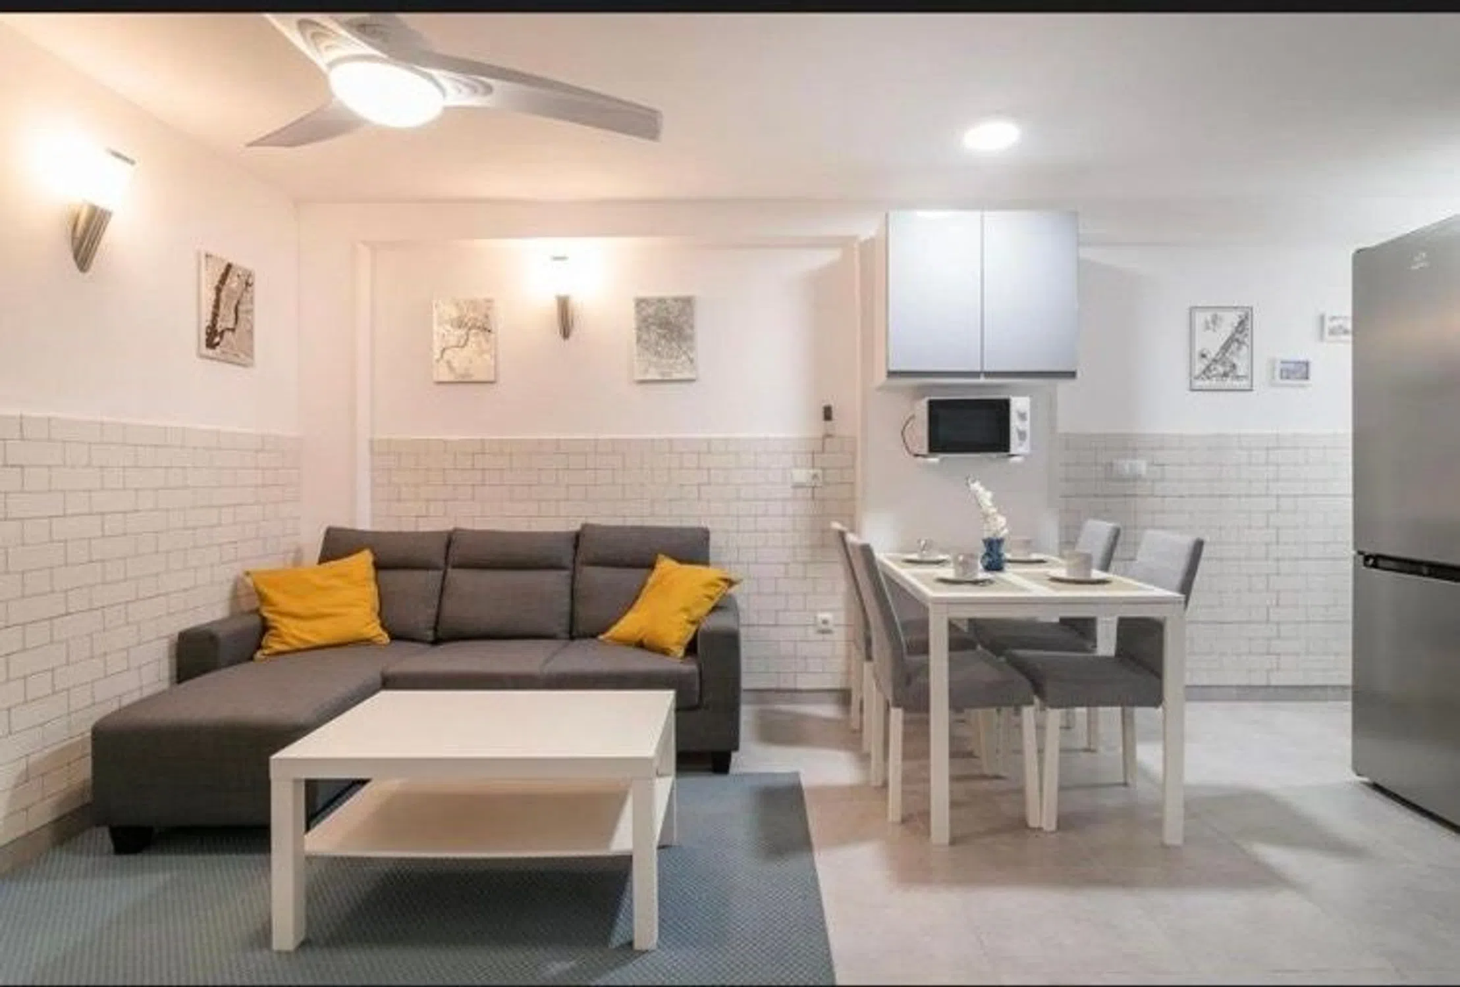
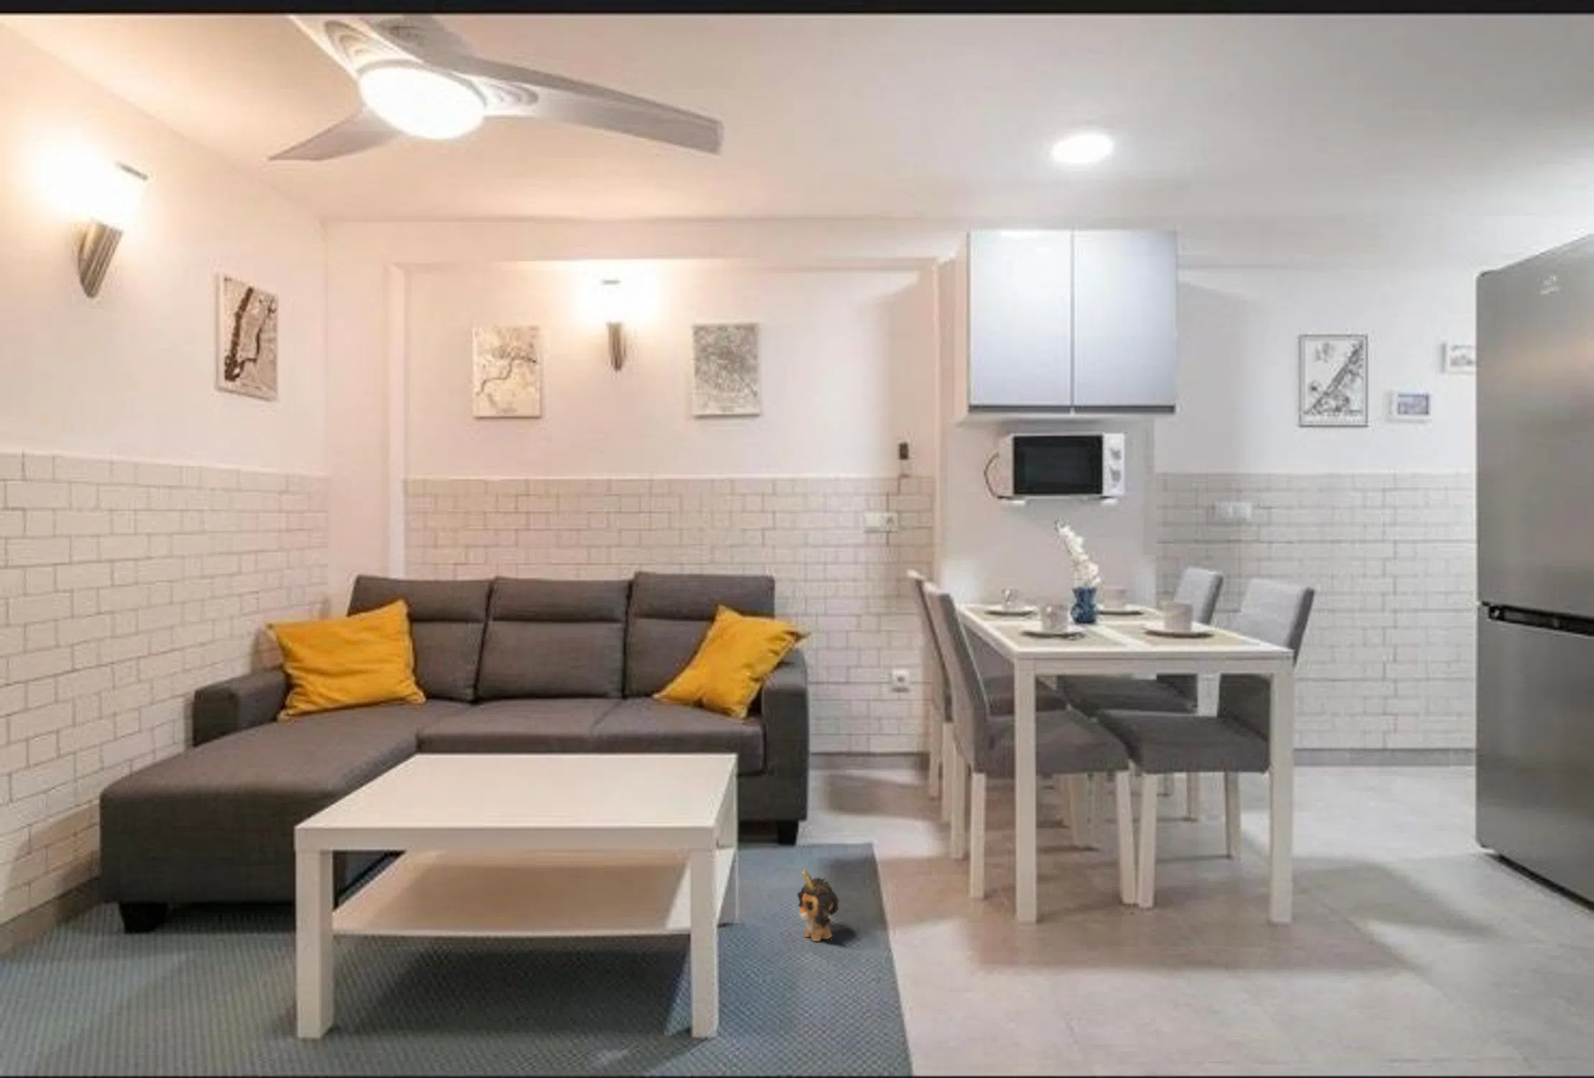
+ plush toy (818, 901)
